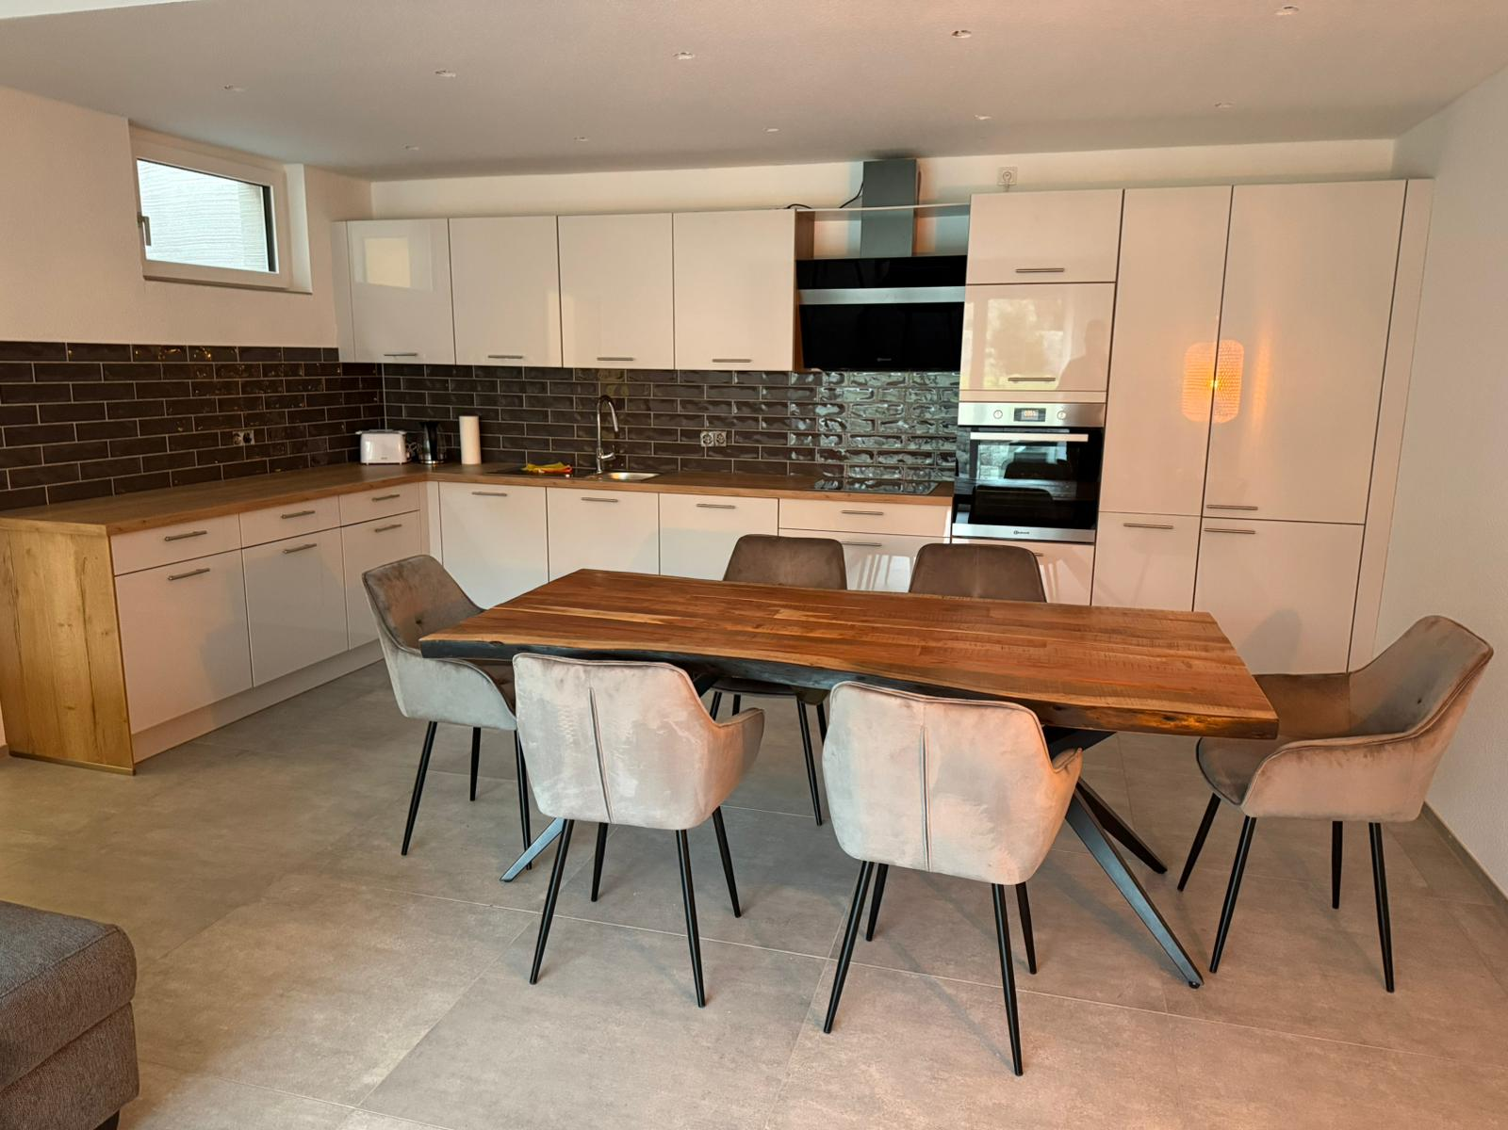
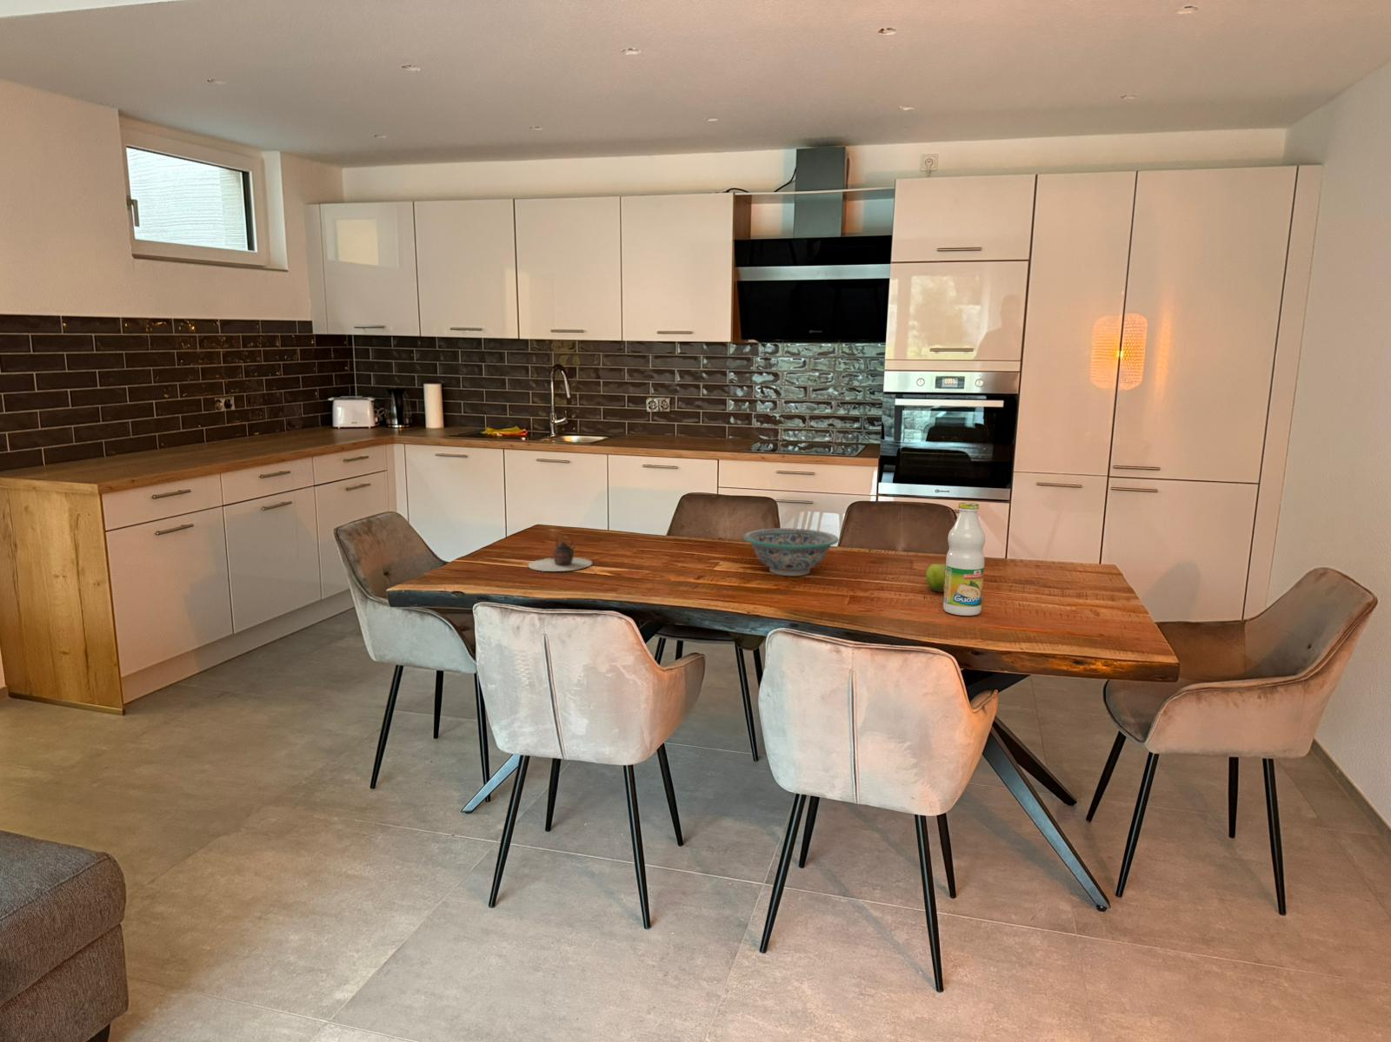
+ teapot (560, 549)
+ decorative bowl (791, 554)
+ bottle (965, 557)
+ fruit (942, 577)
